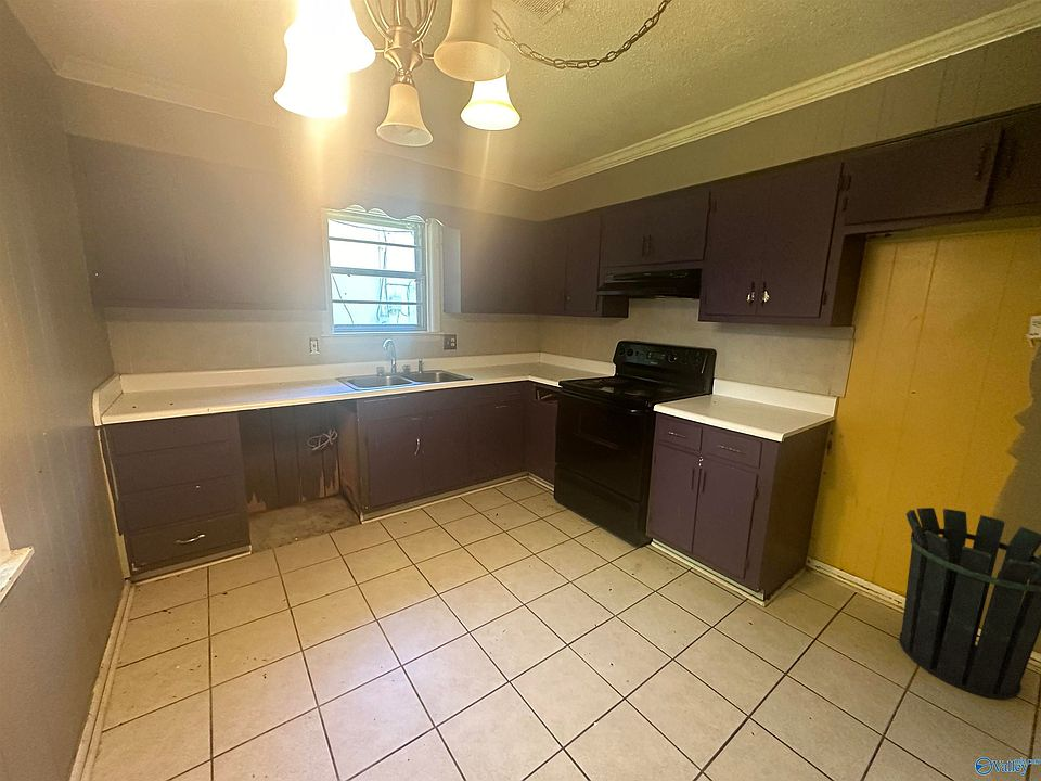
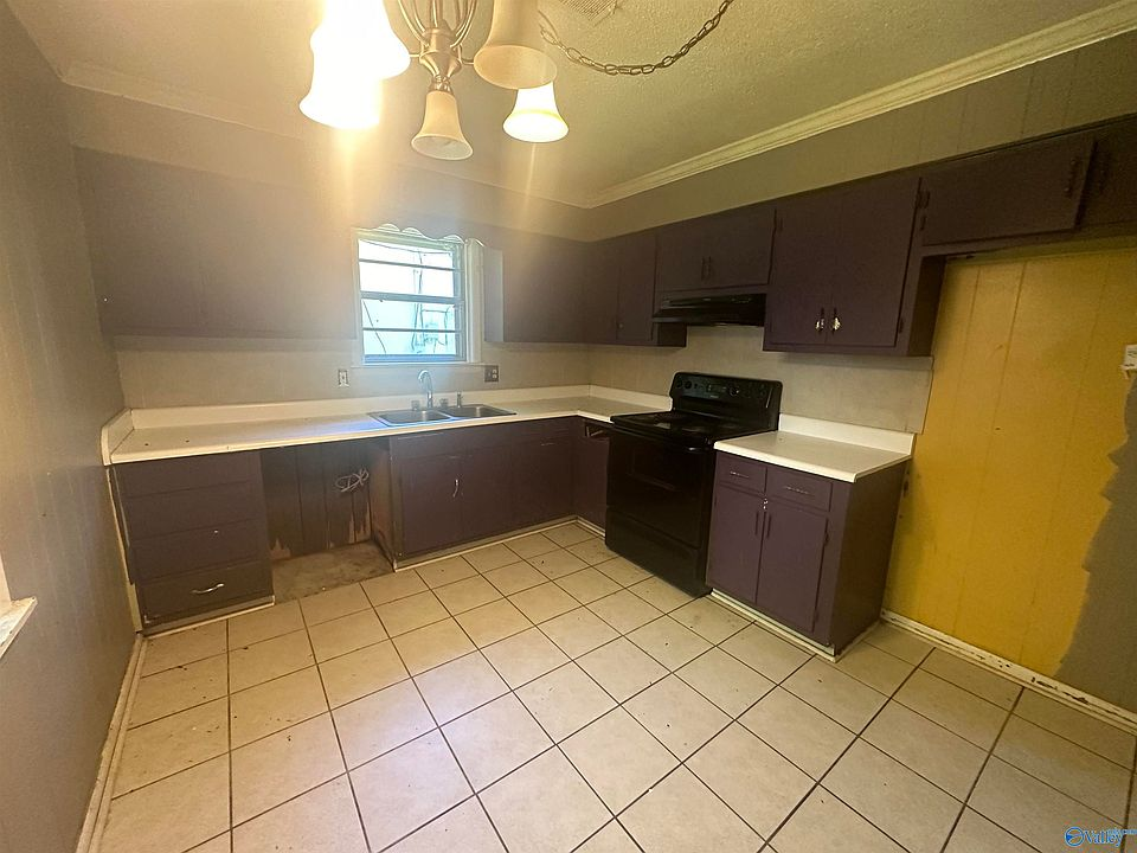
- waste bin (969, 599)
